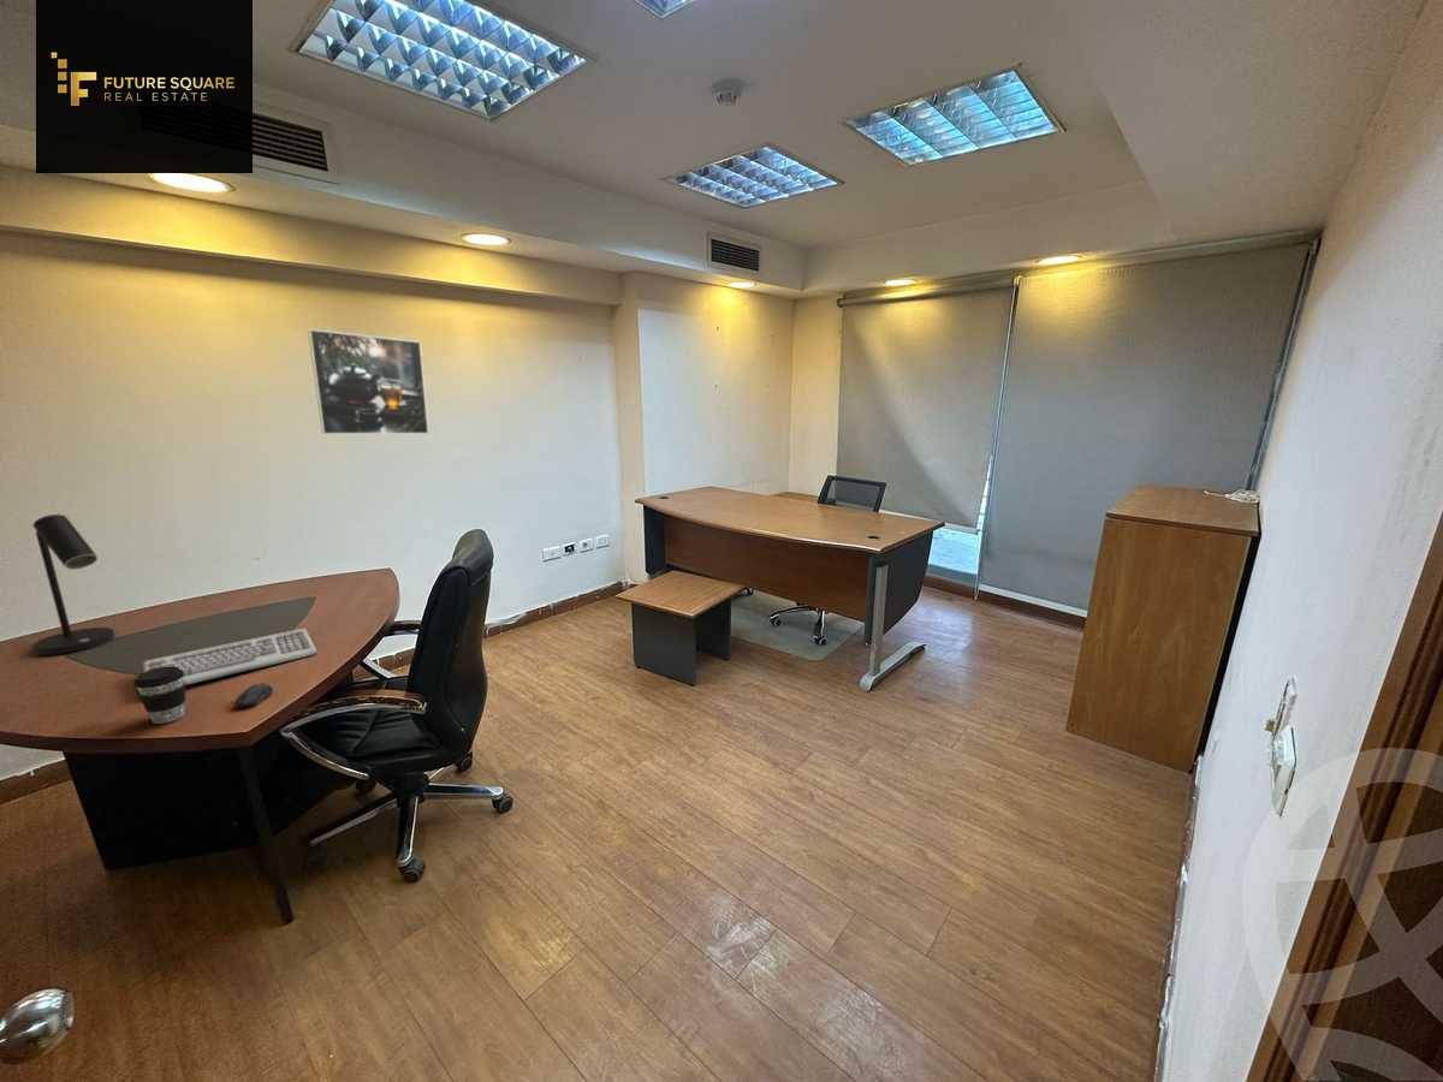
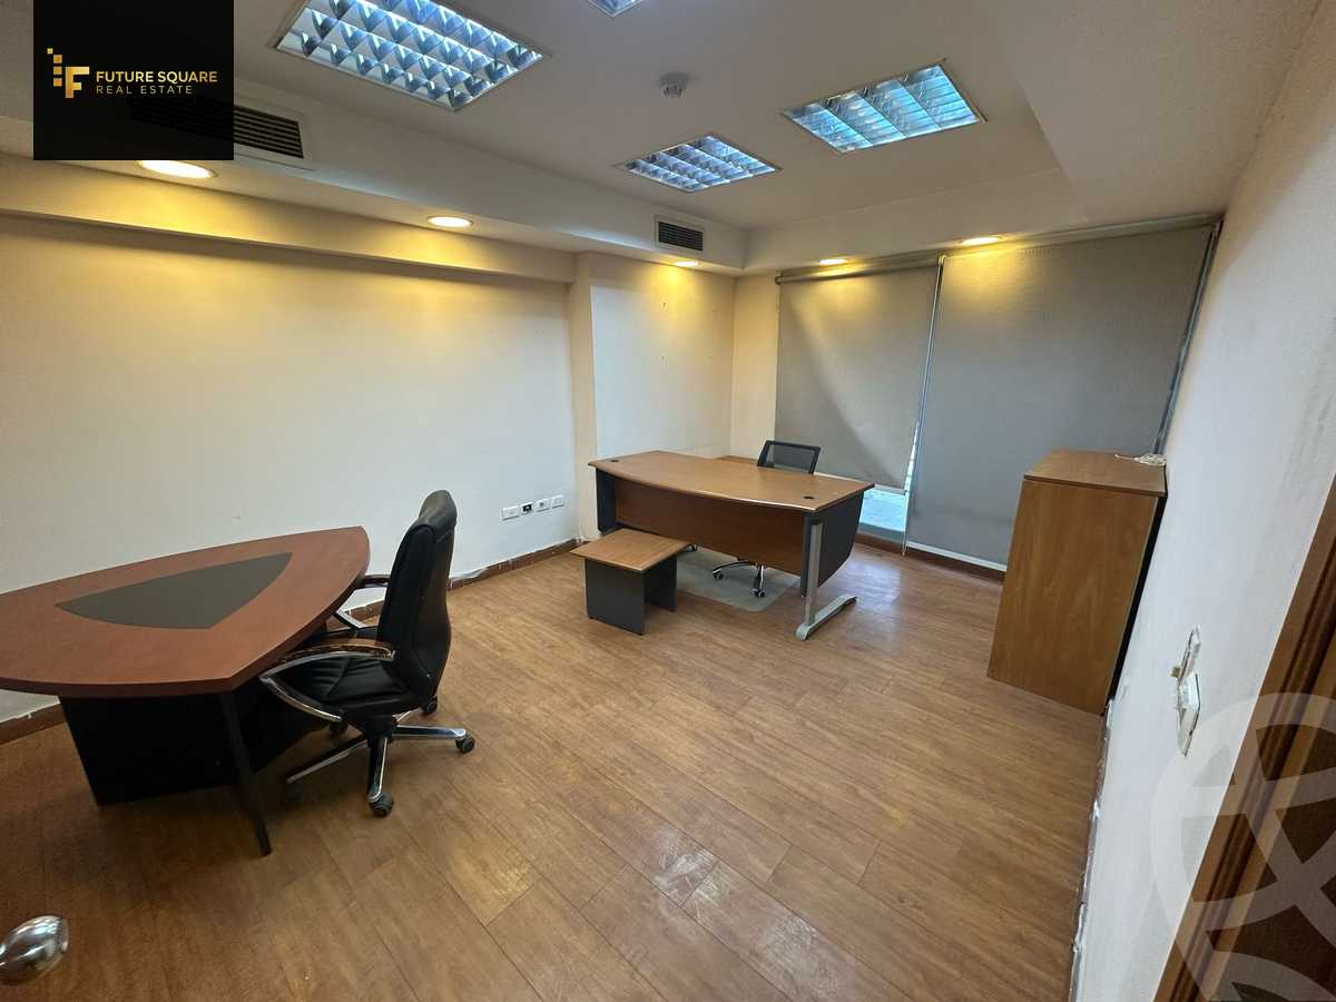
- coffee cup (164, 695)
- computer mouse (254, 692)
- keyboard (233, 656)
- desk lamp (58, 583)
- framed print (373, 386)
